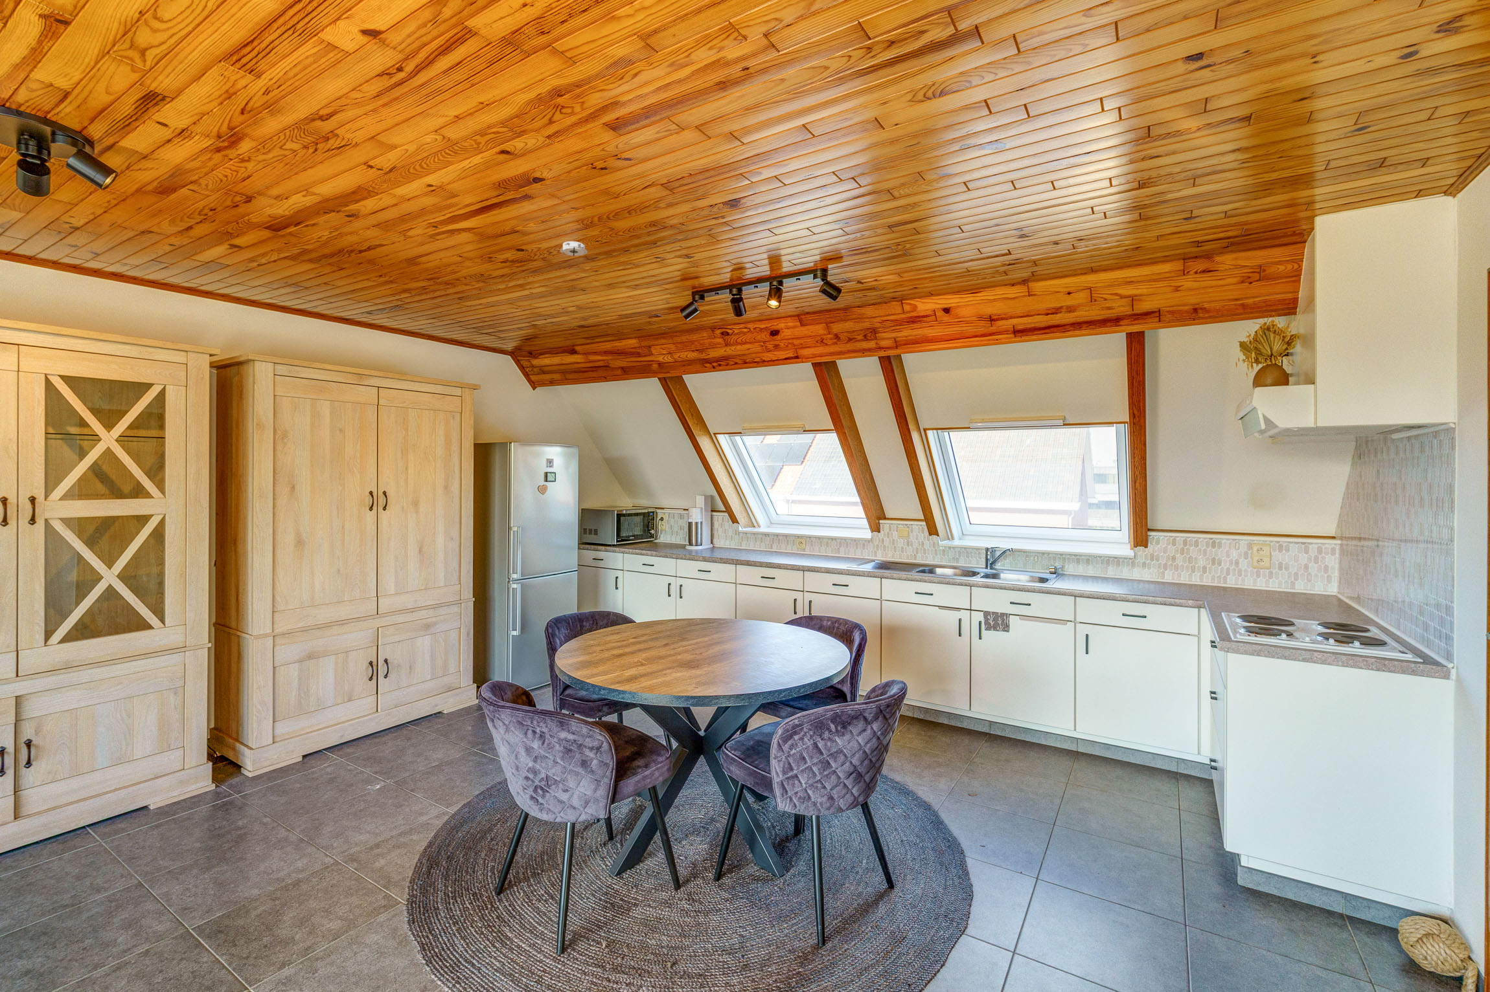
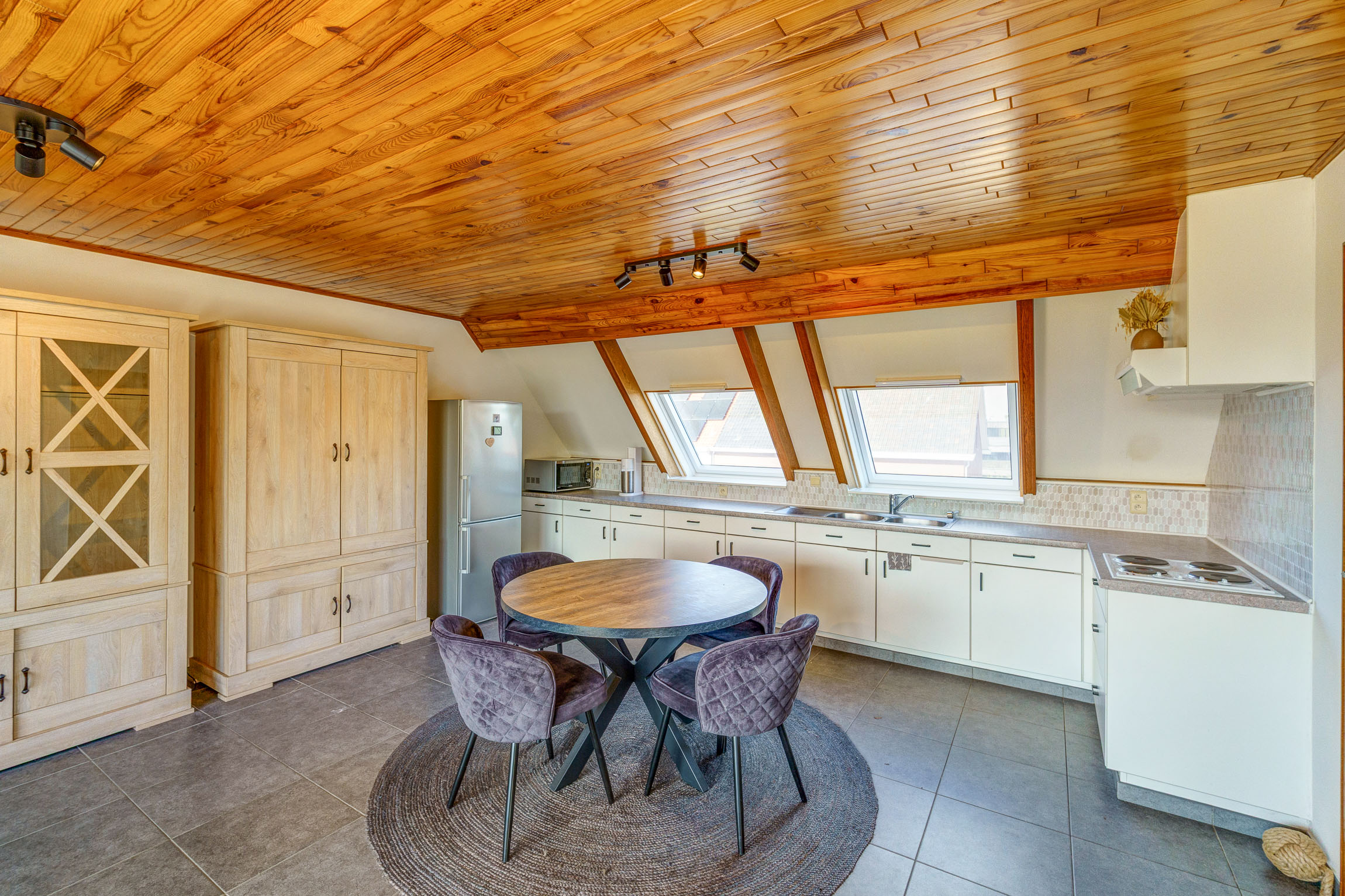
- smoke detector (573, 248)
